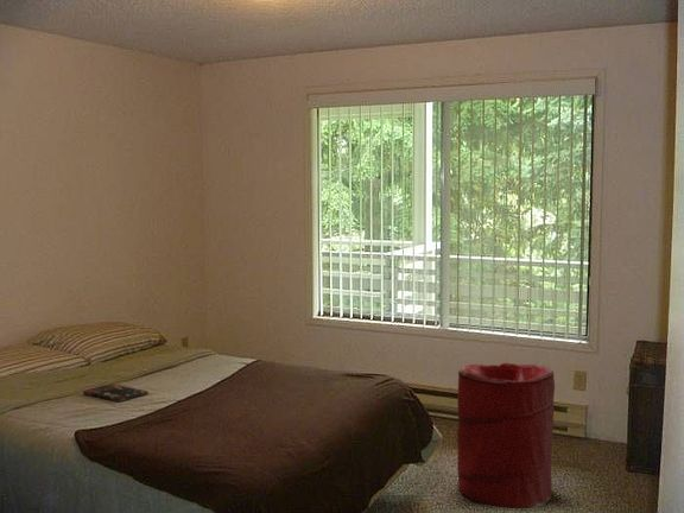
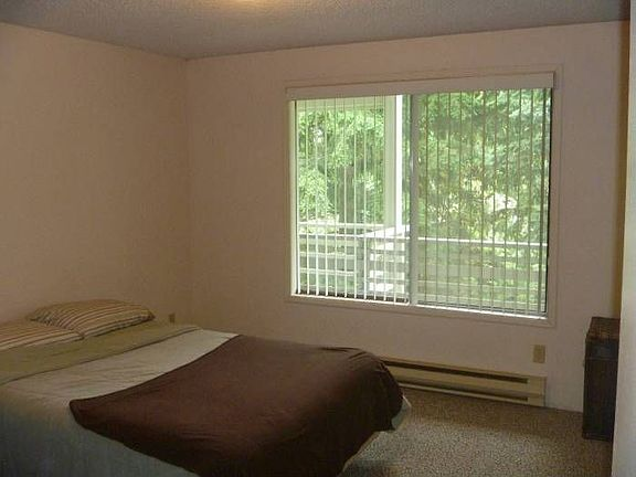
- book (115, 392)
- laundry hamper (505, 428)
